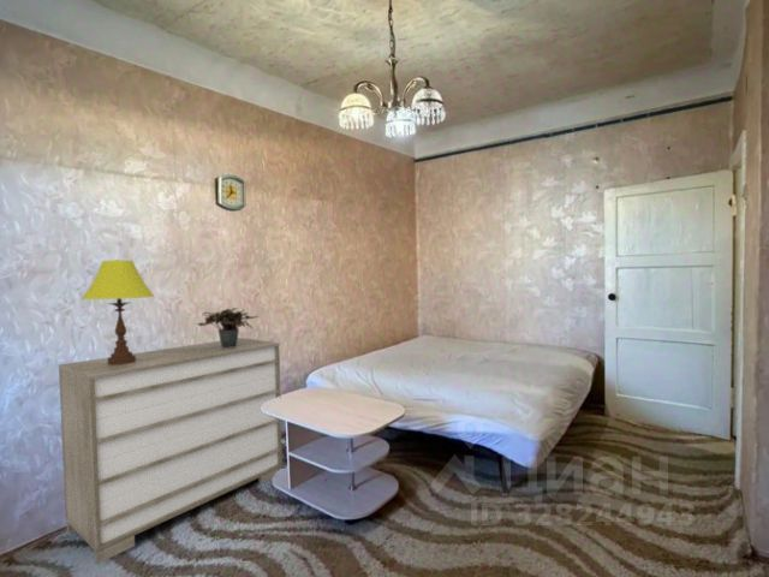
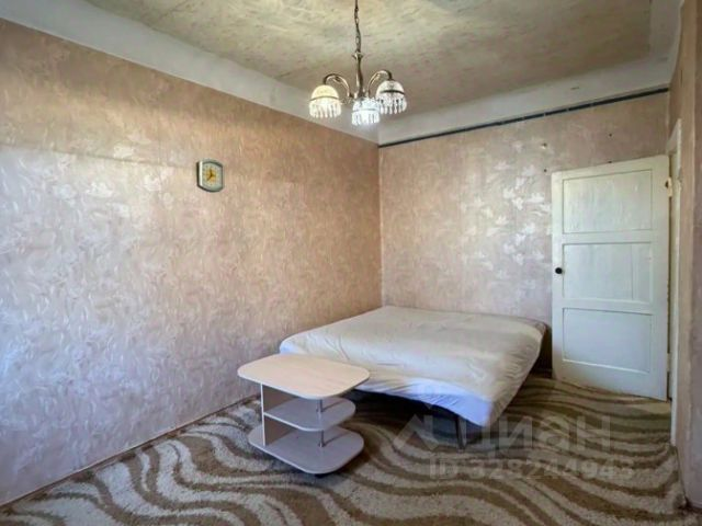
- dresser (184, 426)
- potted plant (227, 327)
- table lamp (119, 310)
